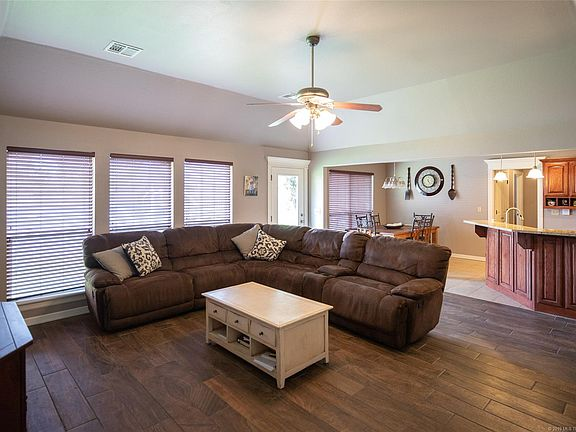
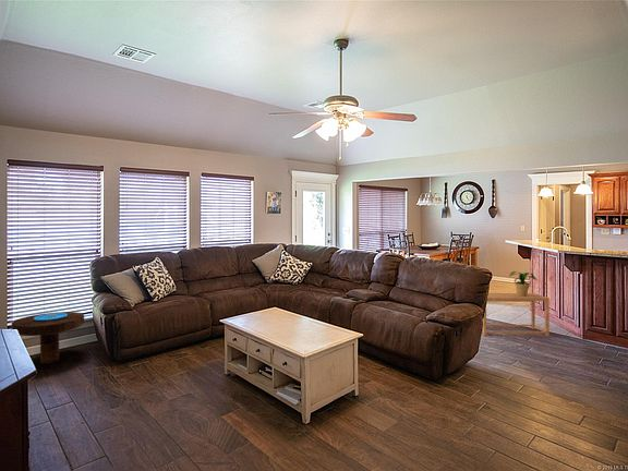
+ side table (509, 325)
+ side table (49, 338)
+ potted plant (521, 283)
